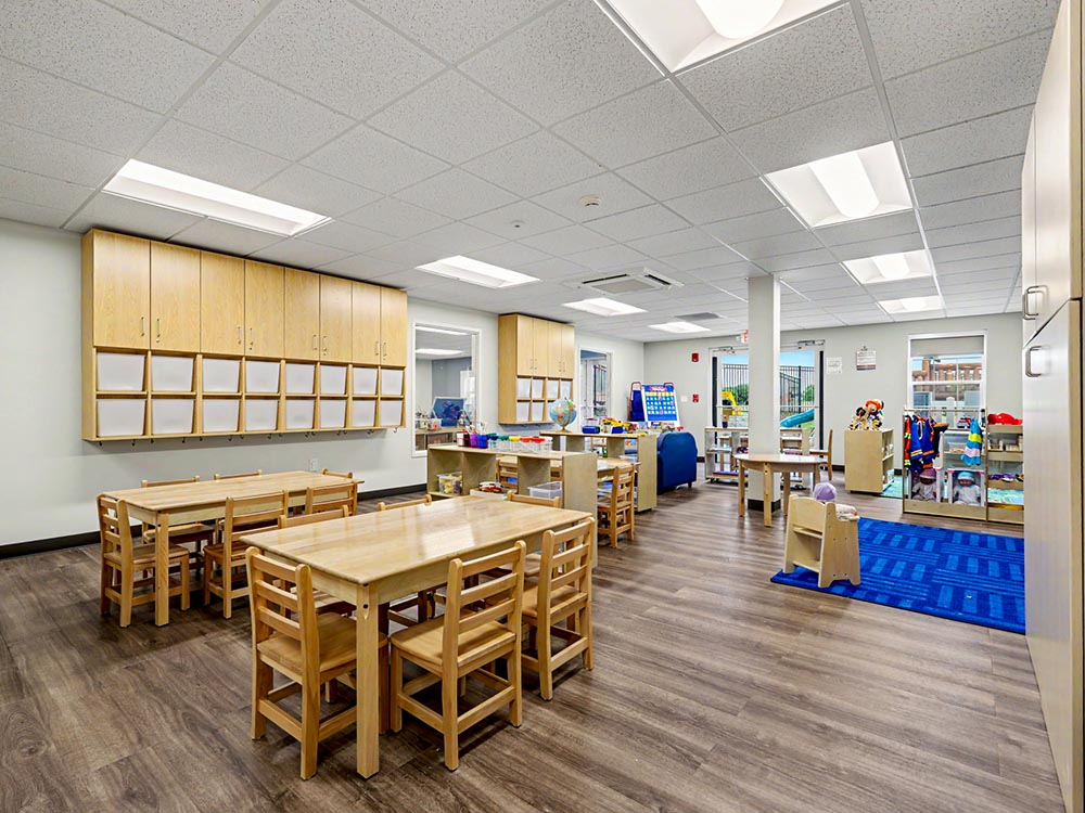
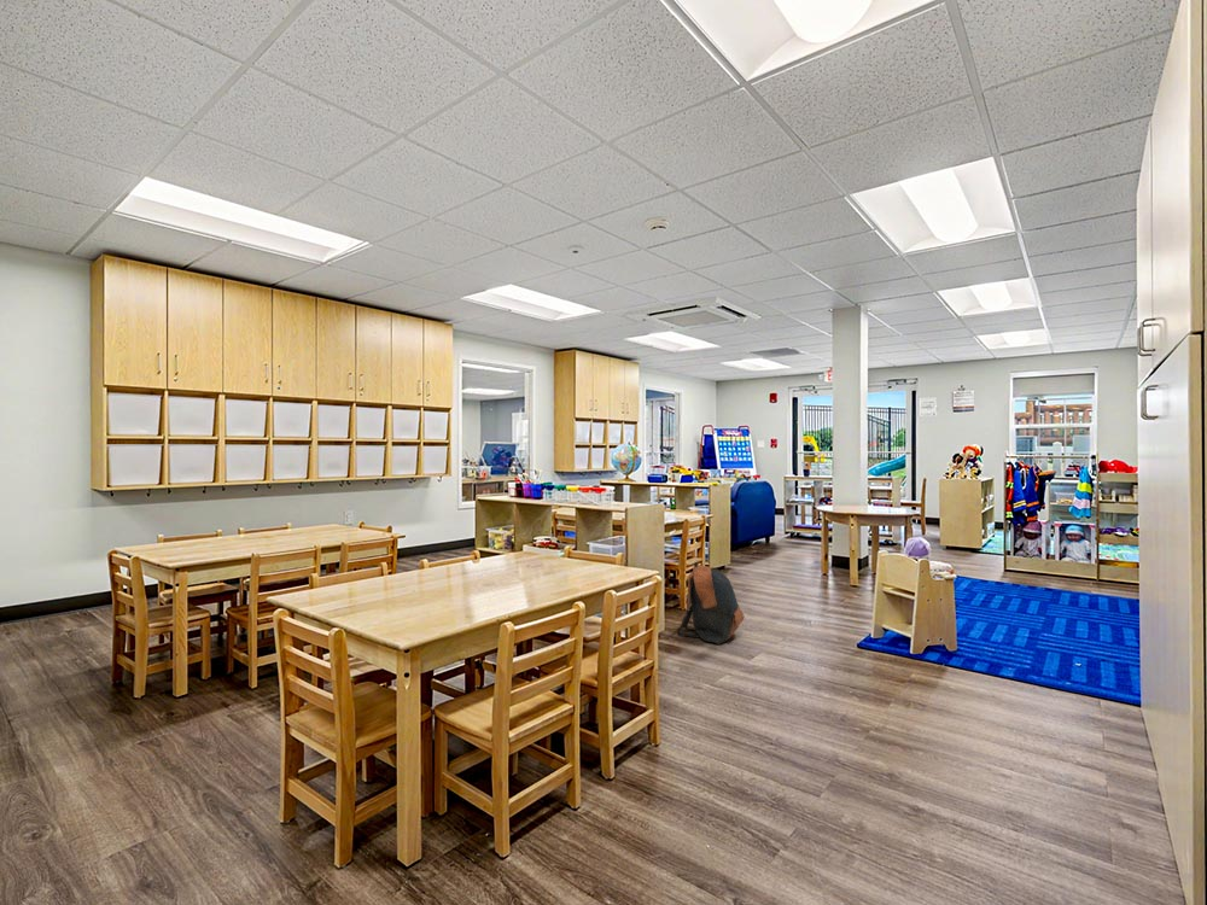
+ backpack (707, 599)
